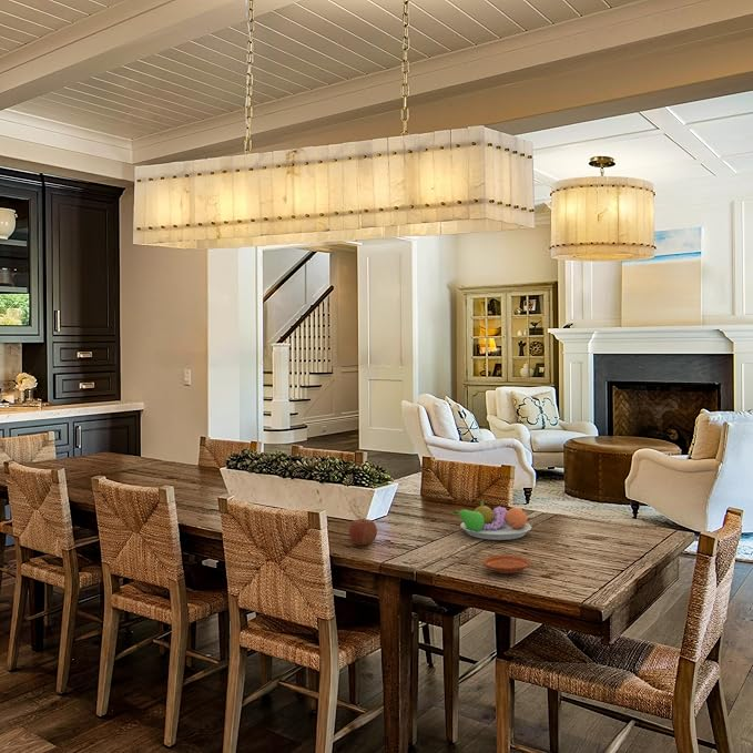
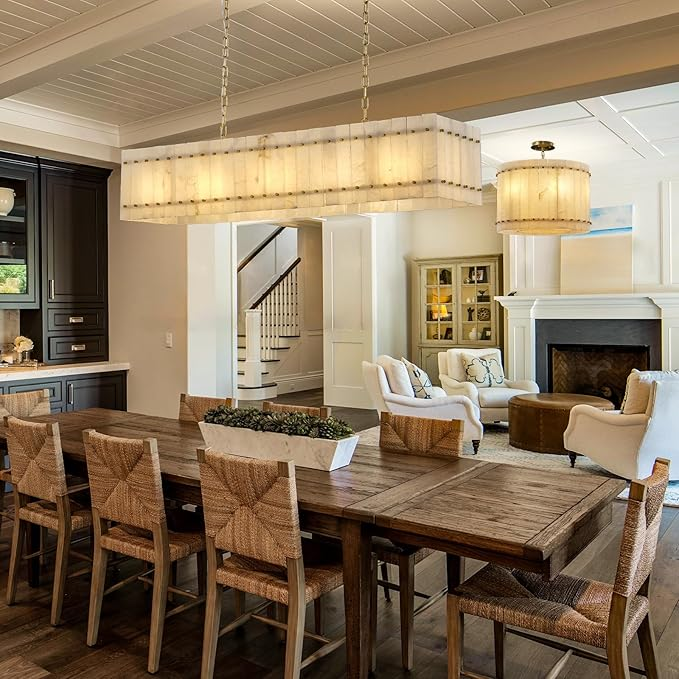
- fruit bowl (492, 518)
- plate (506, 566)
- apple (363, 530)
